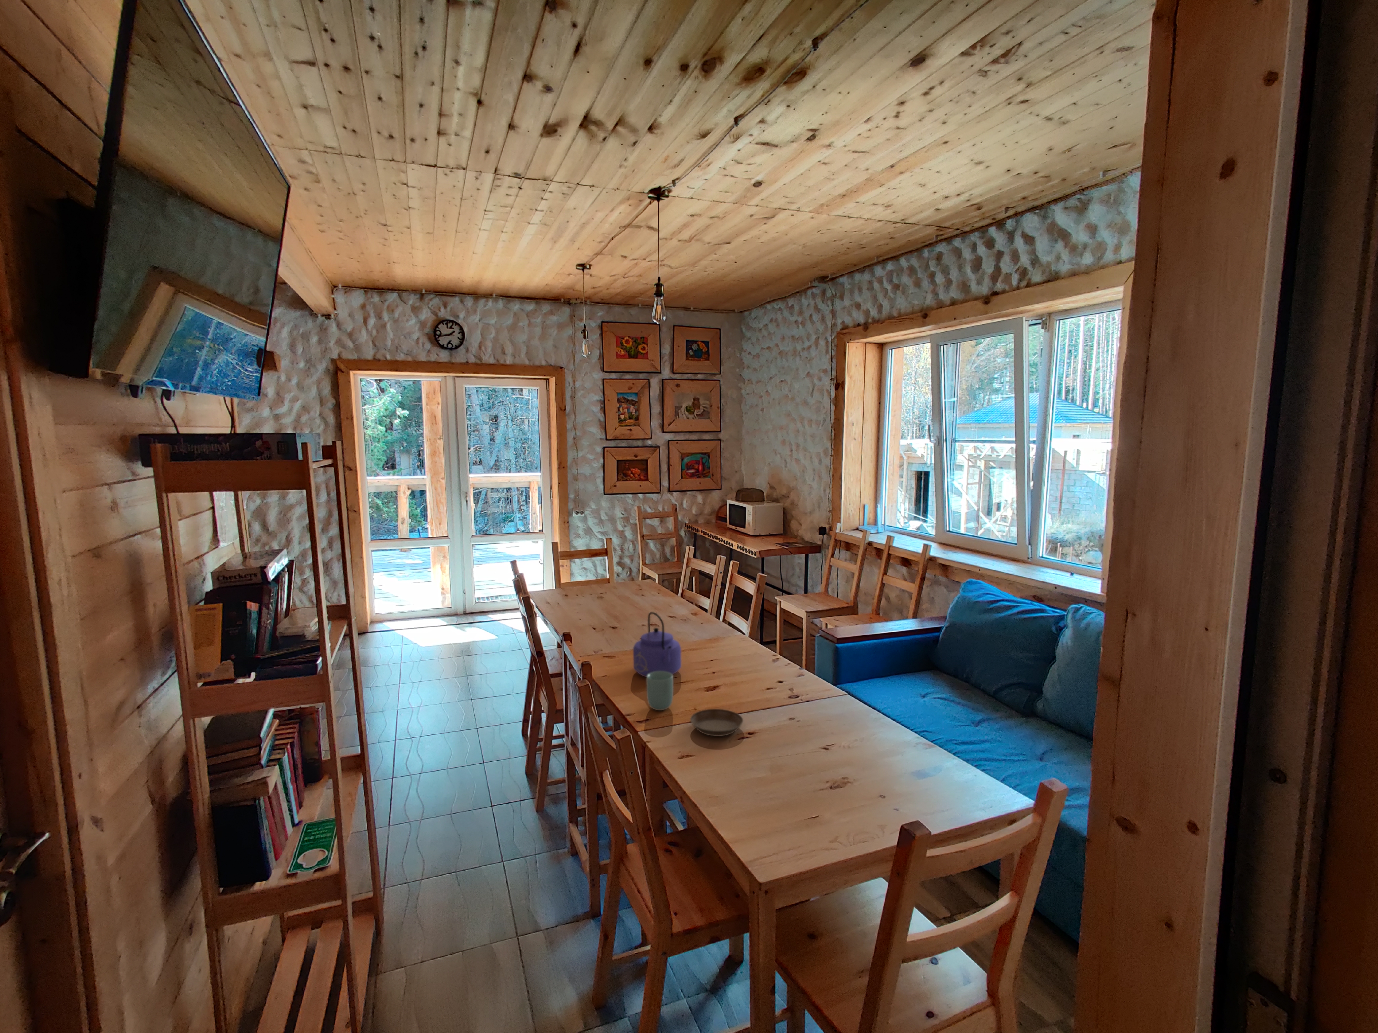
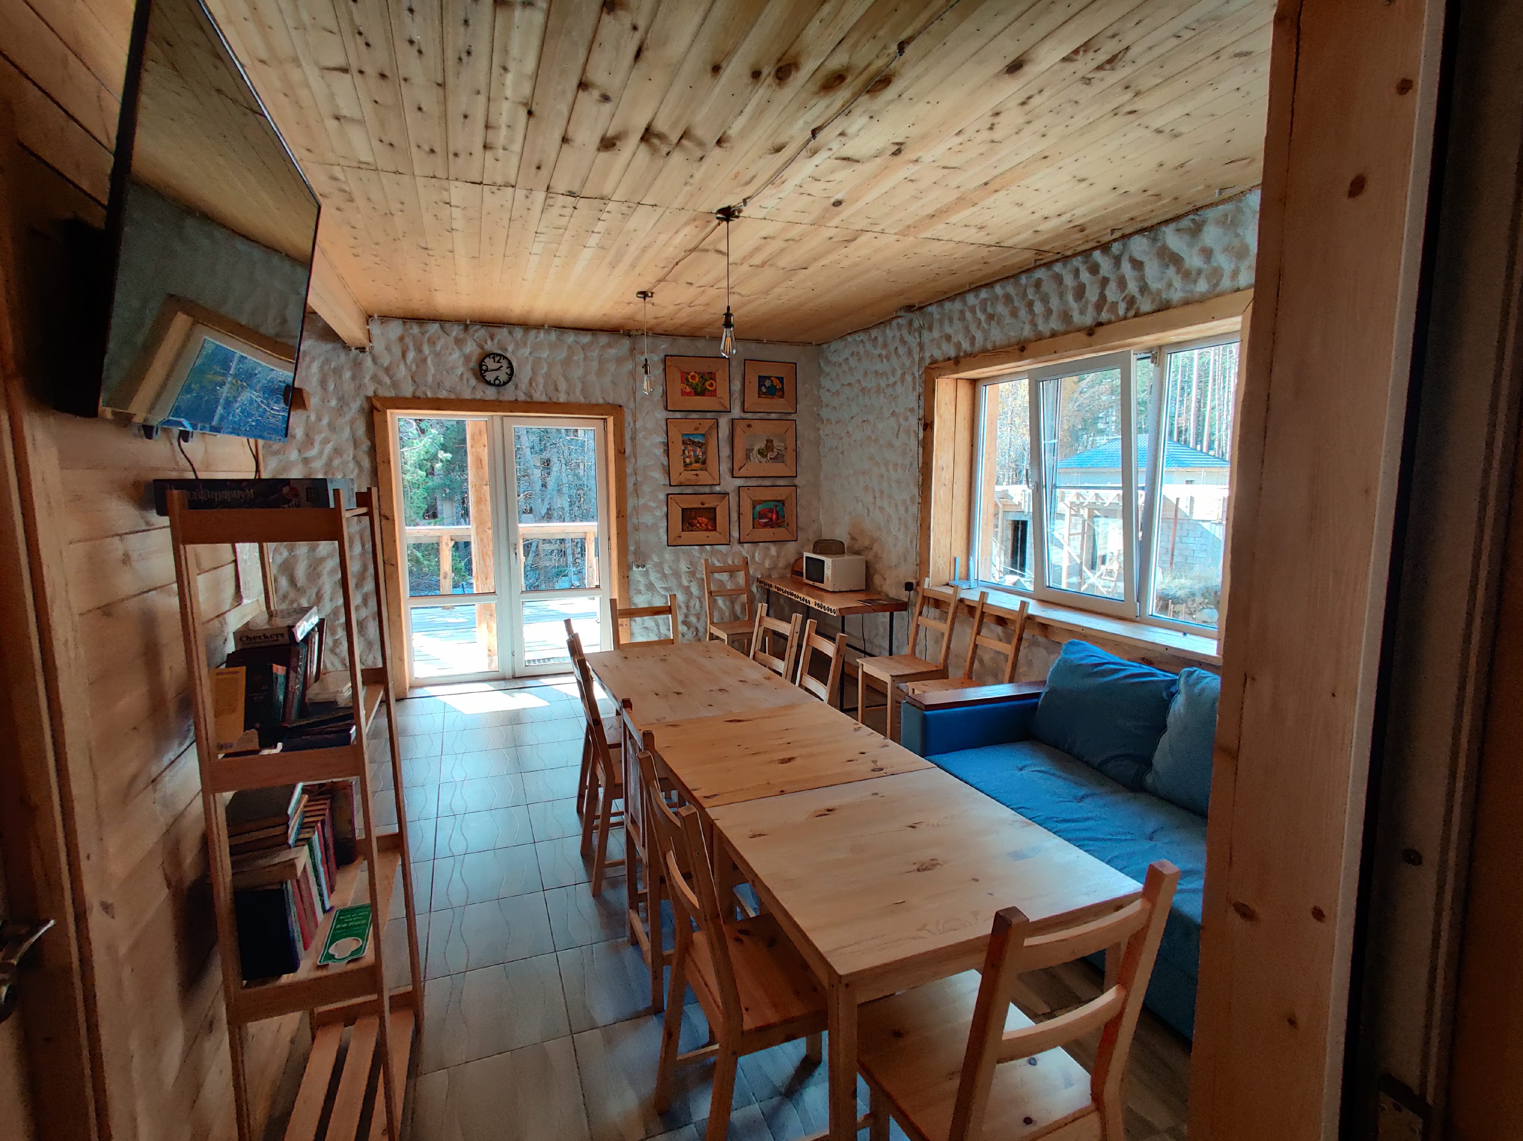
- kettle (659, 646)
- cup (660, 691)
- saucer (716, 724)
